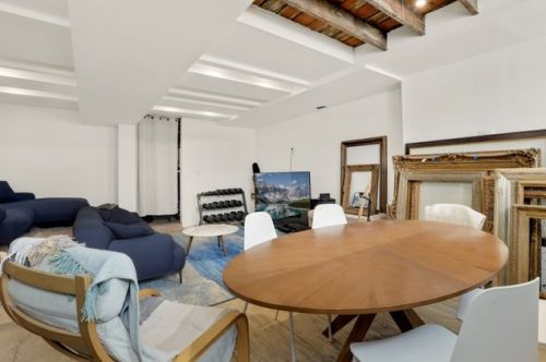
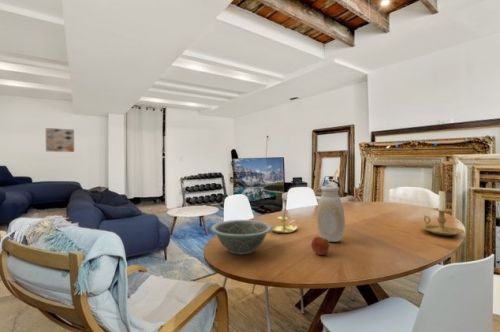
+ candle holder (285, 216)
+ candle holder (441, 211)
+ wall art (60, 140)
+ apple (320, 245)
+ decorative bowl (241, 238)
+ vase (341, 211)
